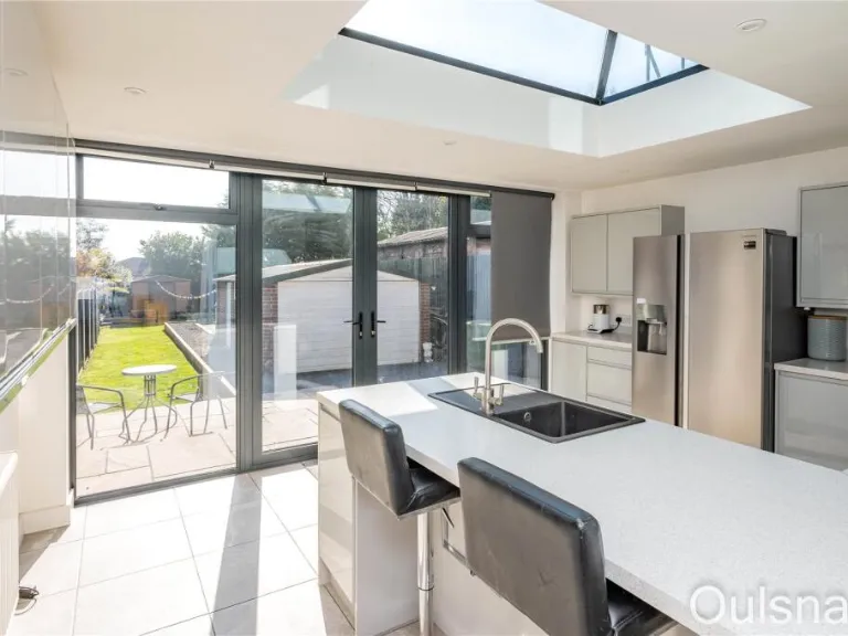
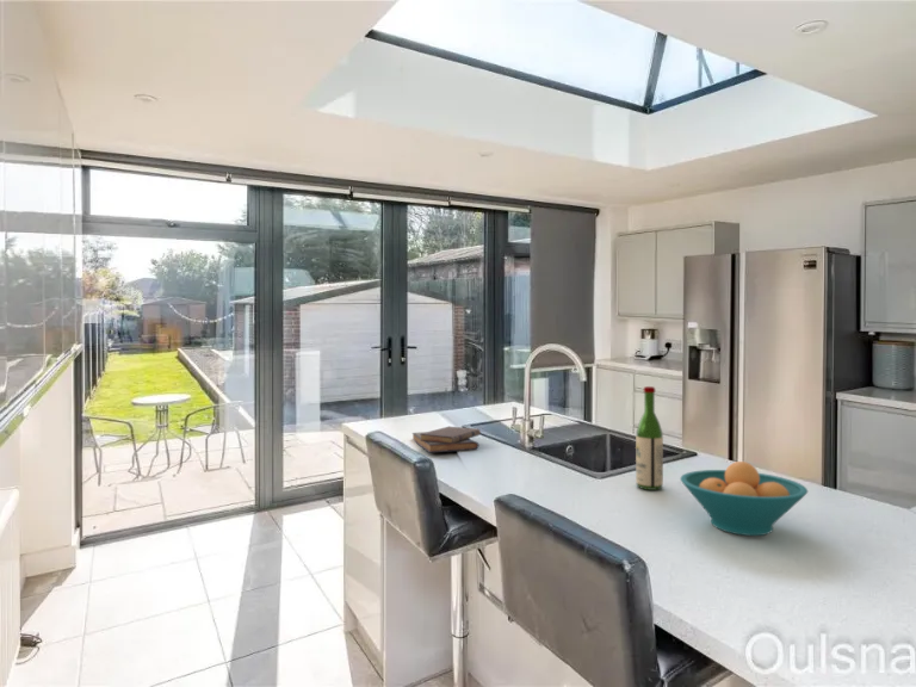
+ fruit bowl (741, 494)
+ wine bottle (649, 437)
+ diary (448, 437)
